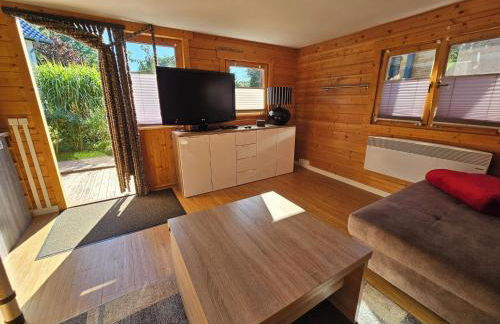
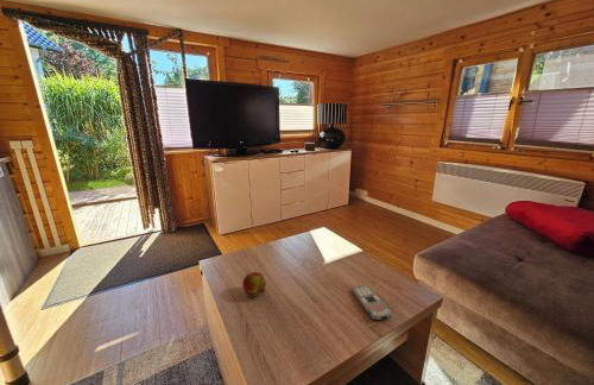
+ fruit (254, 284)
+ remote control (369, 301)
